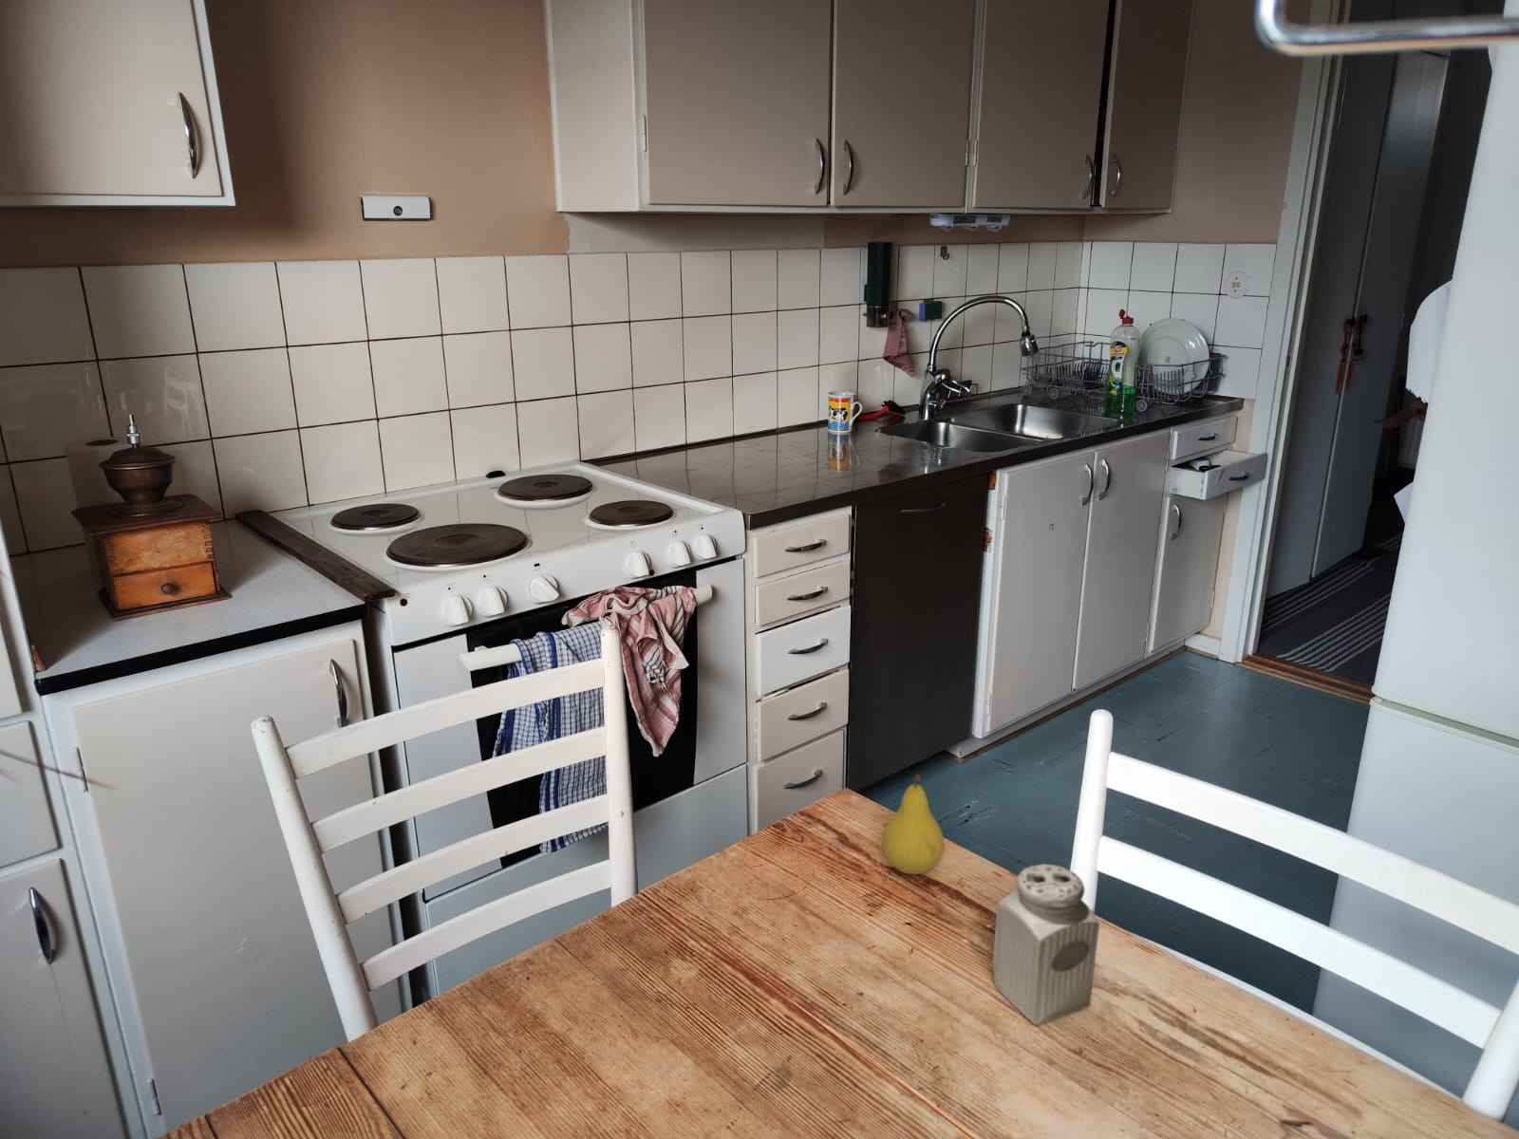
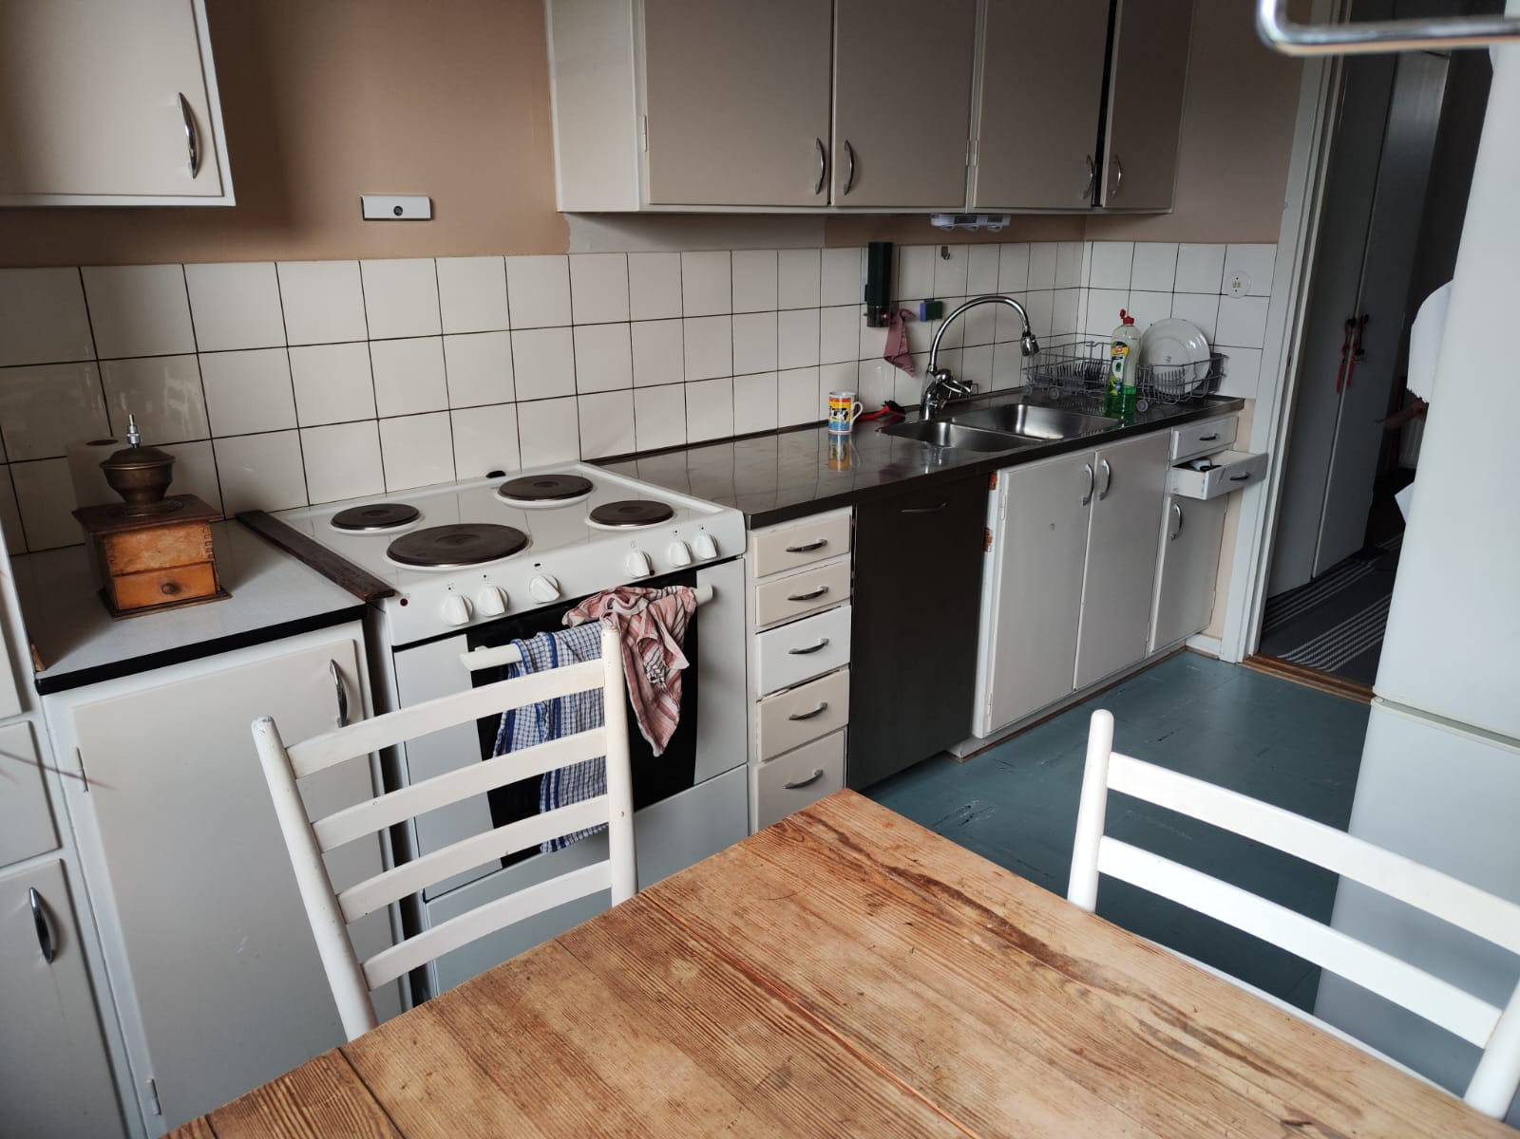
- salt shaker (1045, 936)
- fruit (914, 817)
